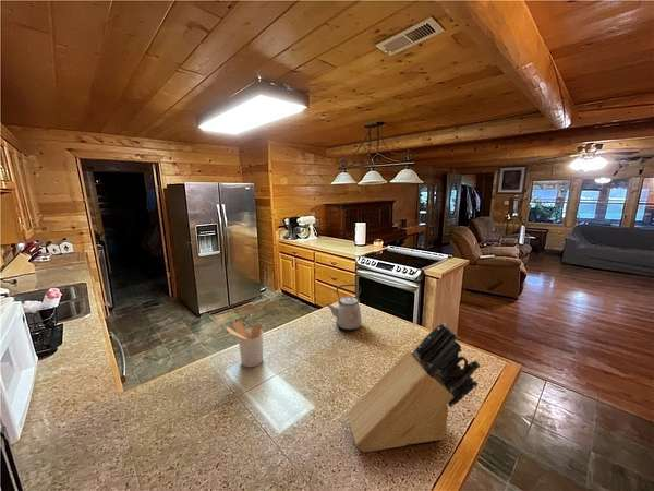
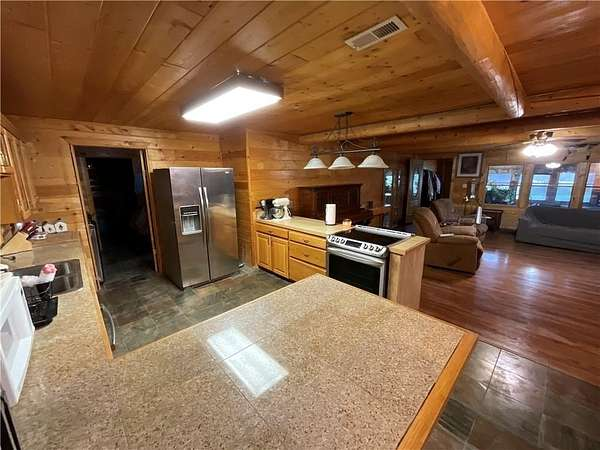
- kettle (343, 306)
- knife block (411, 381)
- utensil holder (244, 343)
